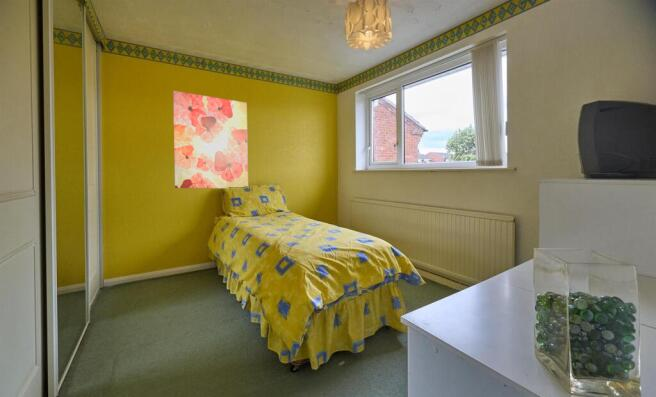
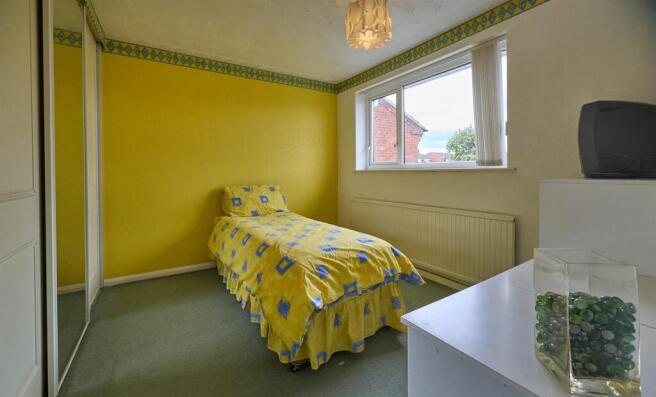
- wall art (212, 142)
